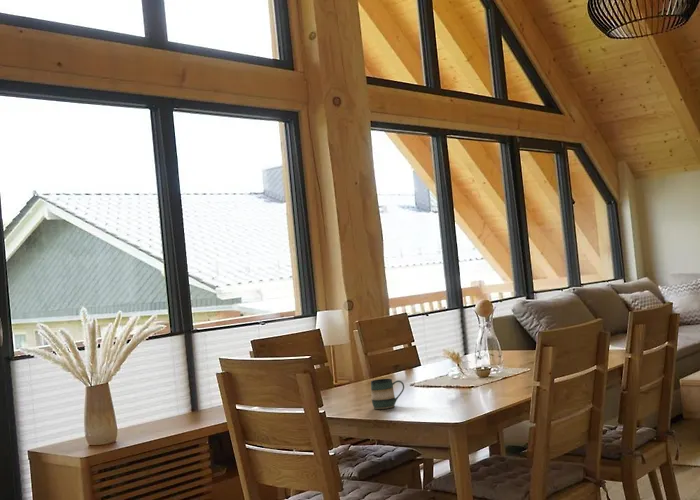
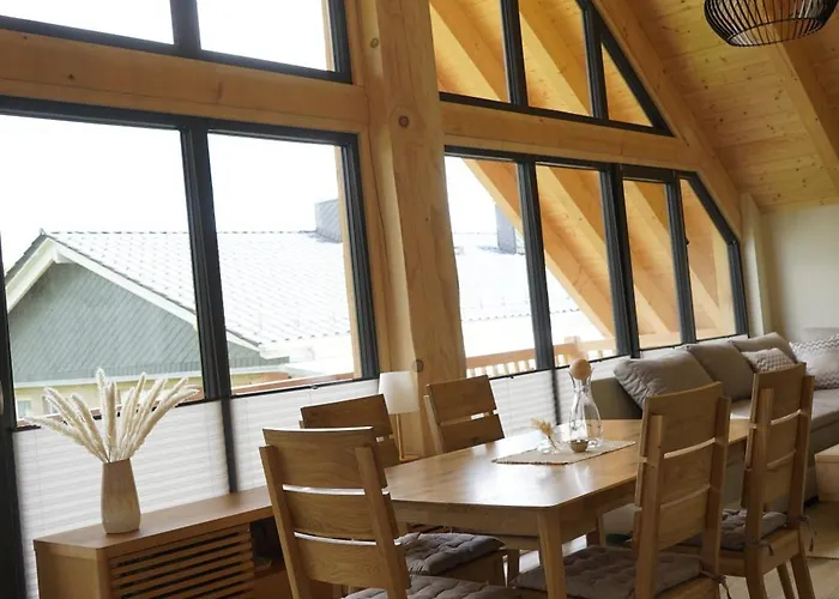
- mug (387, 393)
